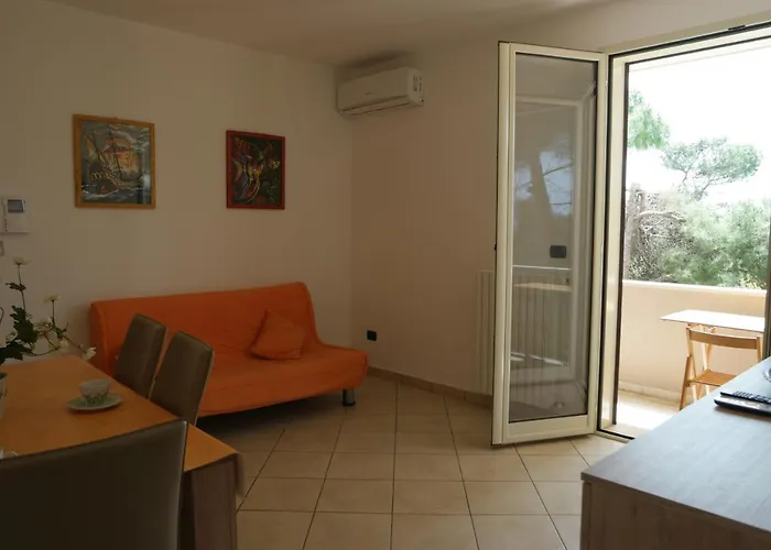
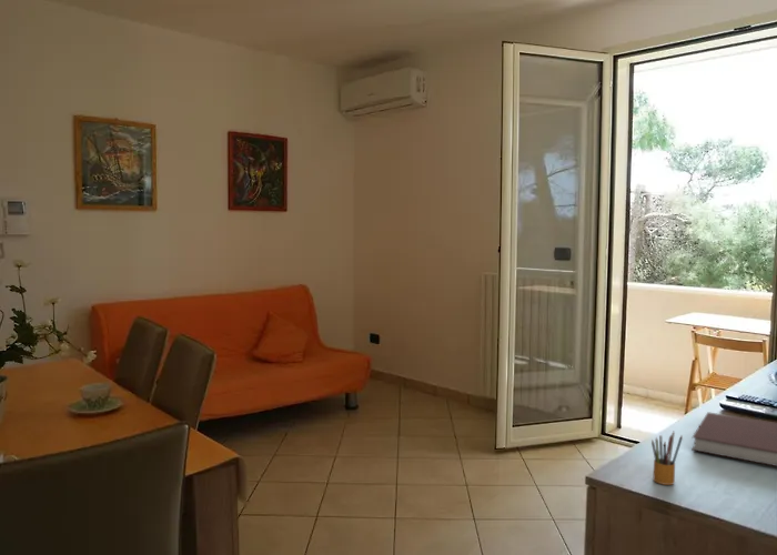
+ notebook (744, 437)
+ pencil box (665, 457)
